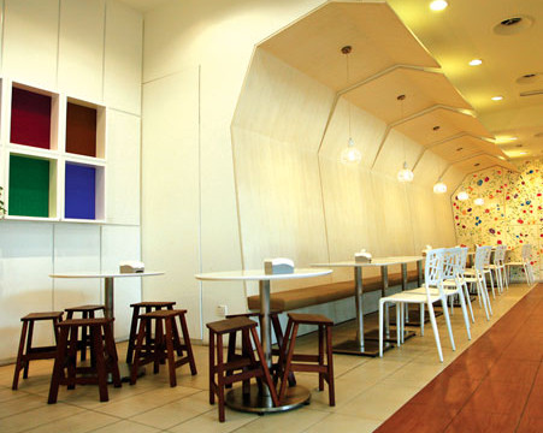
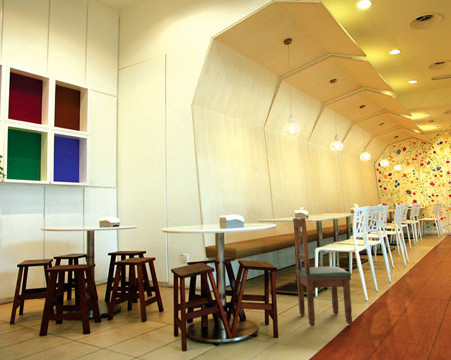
+ dining chair (320, 267)
